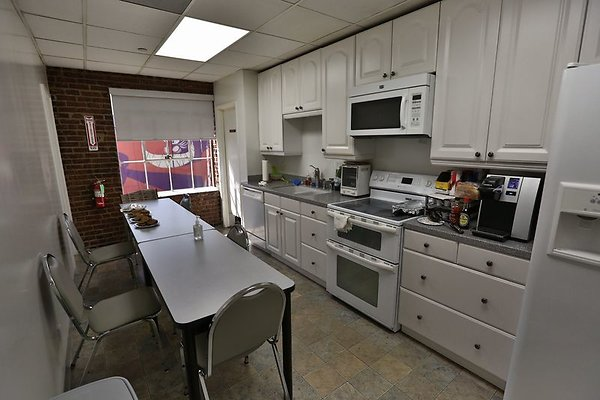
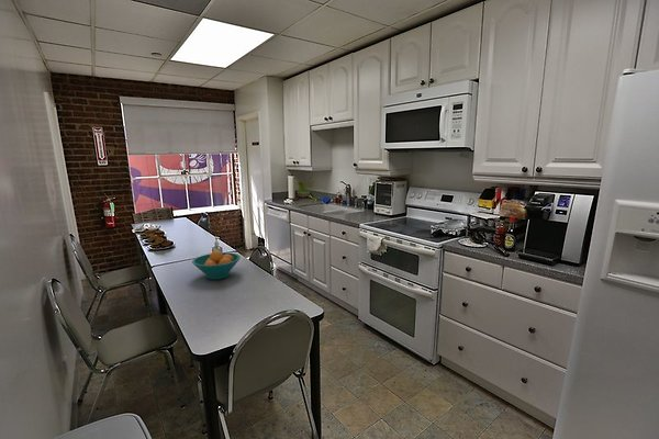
+ fruit bowl (216, 263)
